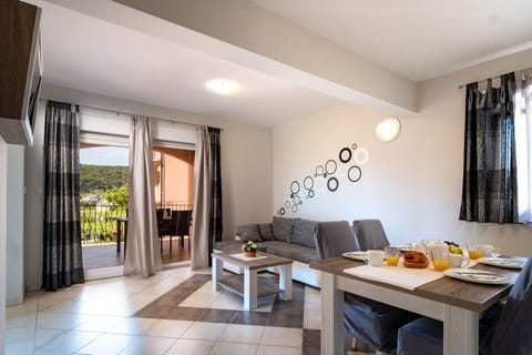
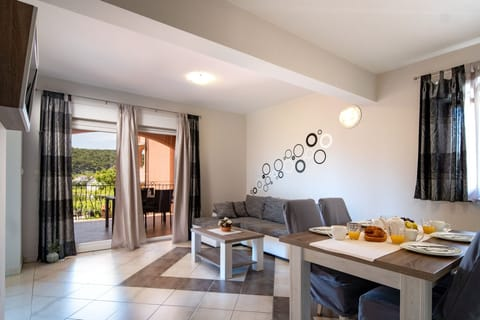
+ potted plant (54, 250)
